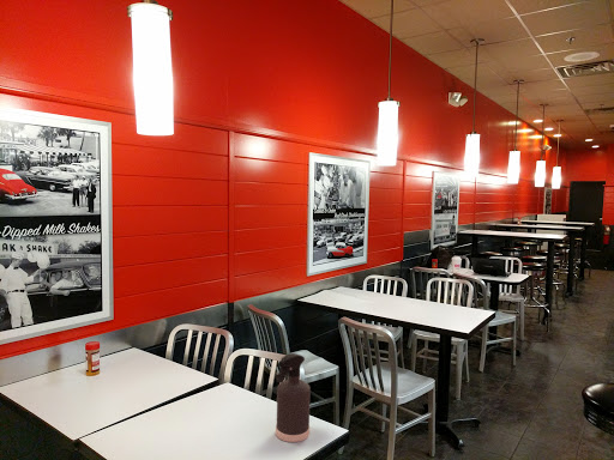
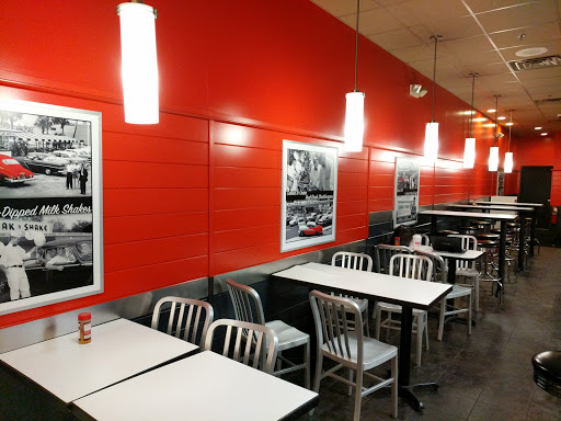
- spray bottle (291, 394)
